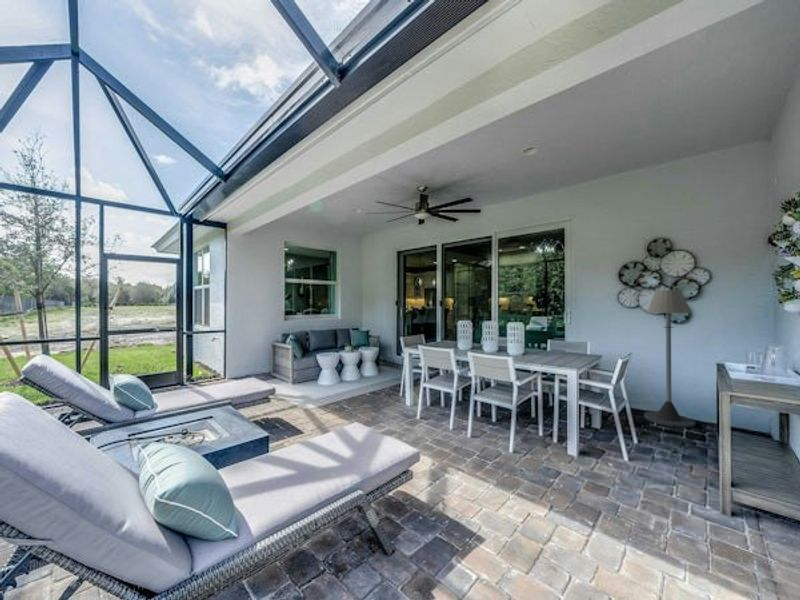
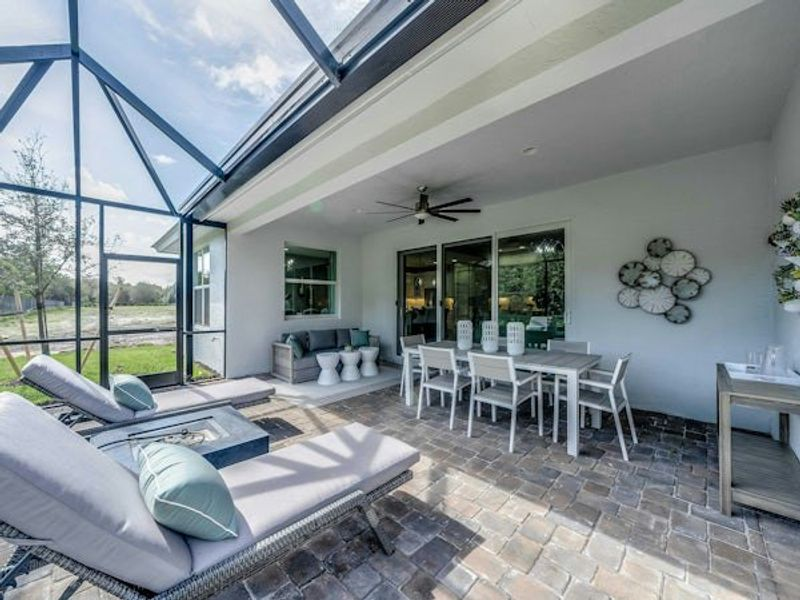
- floor lamp (668, 355)
